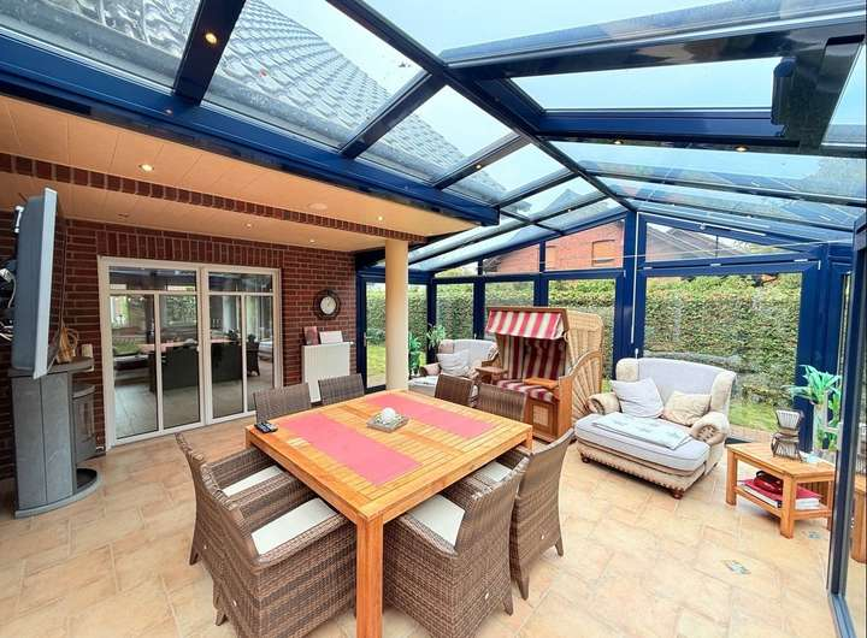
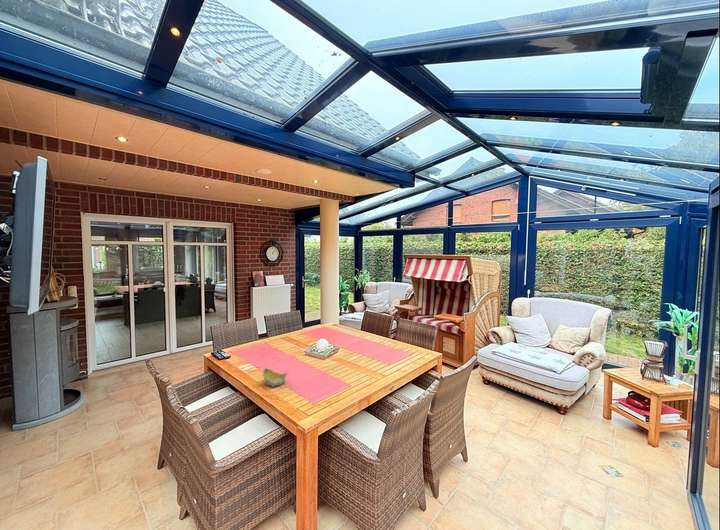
+ bowl (275, 376)
